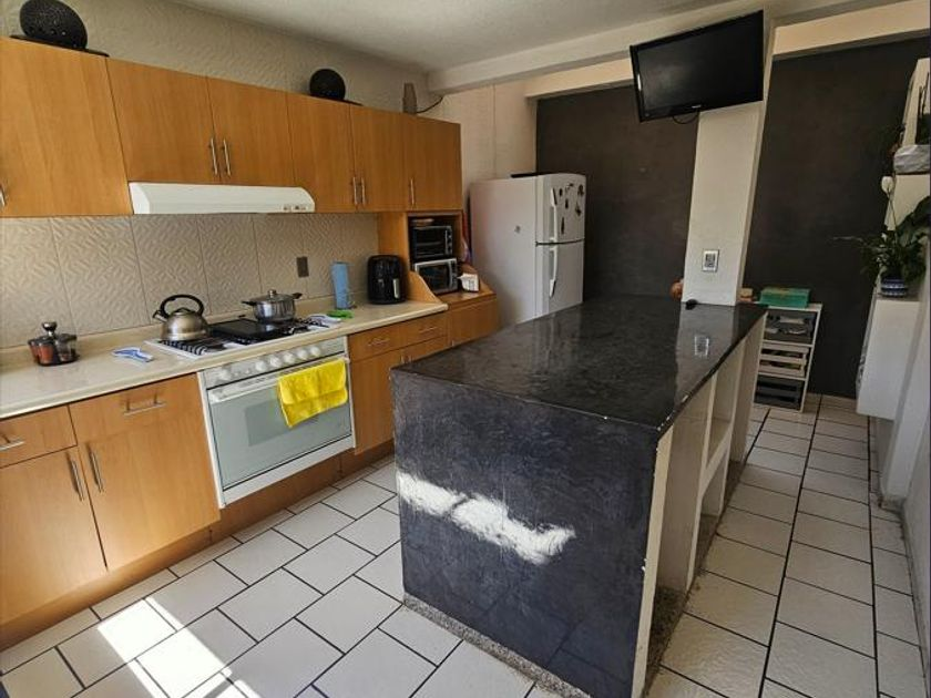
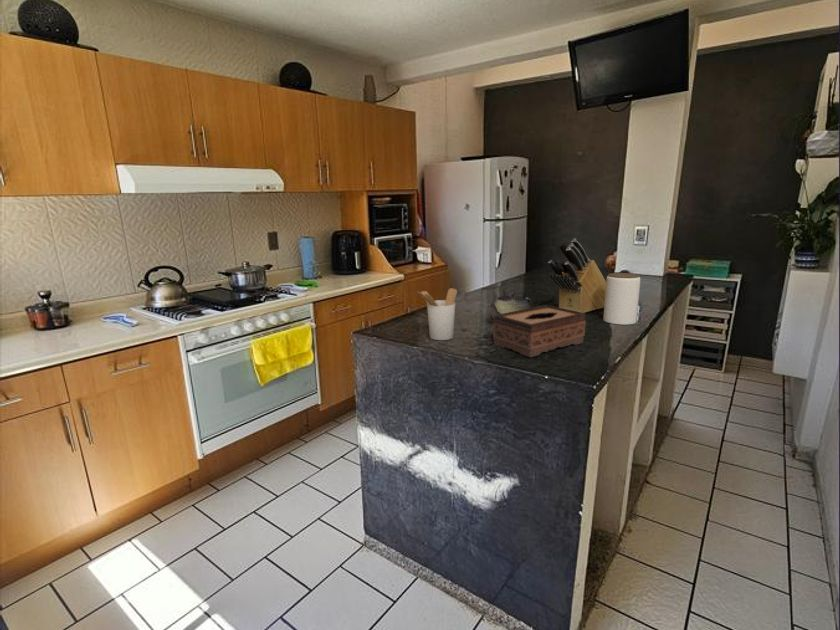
+ jar (621, 298)
+ knife block (582, 274)
+ tissue box (539, 329)
+ teapot (509, 308)
+ utensil holder (436, 313)
